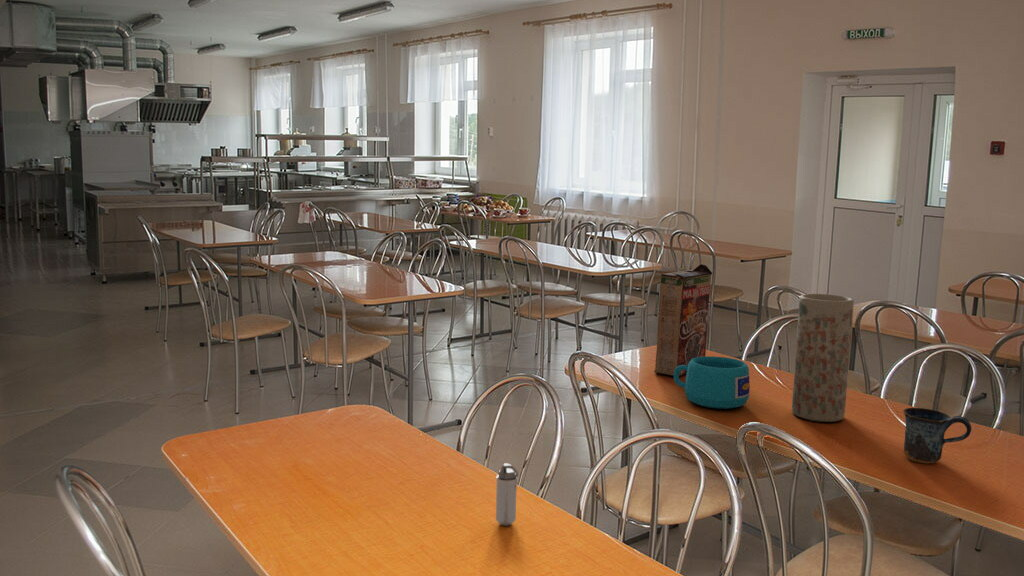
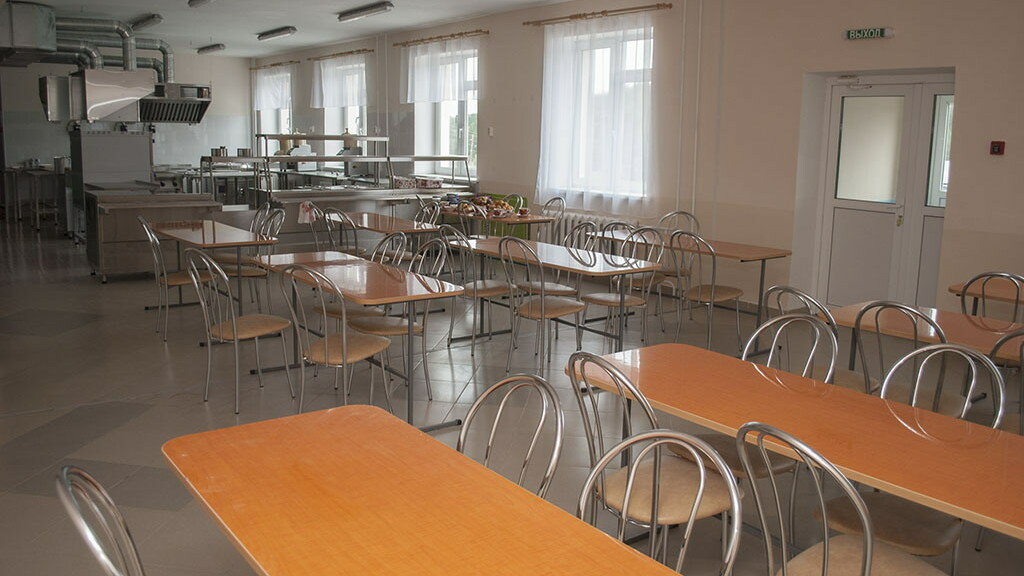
- cup (709, 380)
- mug (931, 437)
- cereal box (683, 318)
- shaker (506, 493)
- vase (822, 356)
